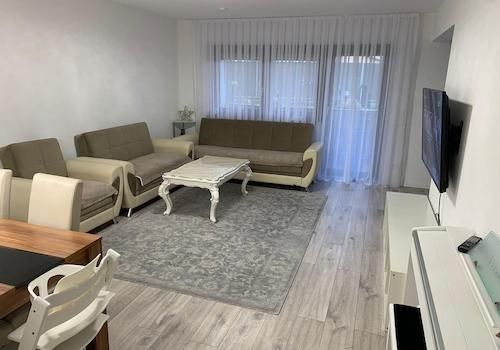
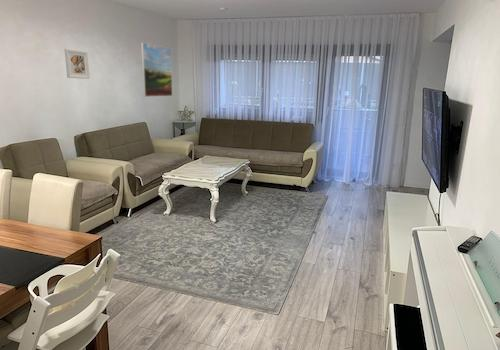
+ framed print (77, 64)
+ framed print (157, 71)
